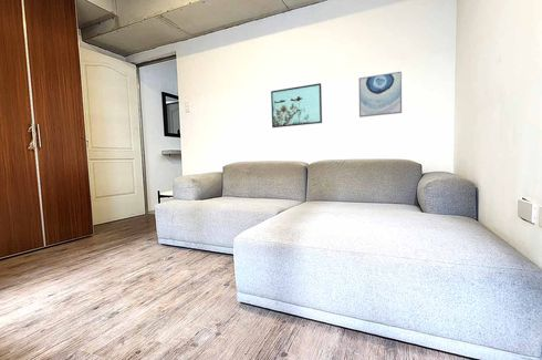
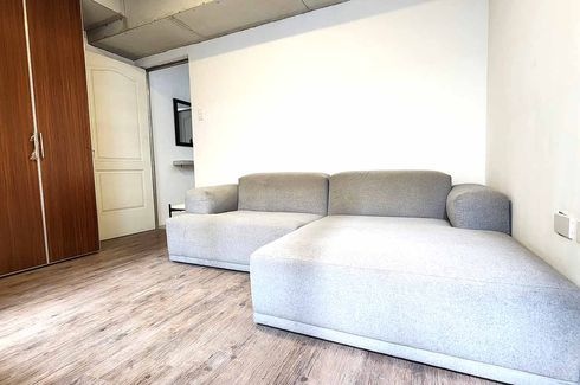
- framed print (295, 106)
- wall art (379, 94)
